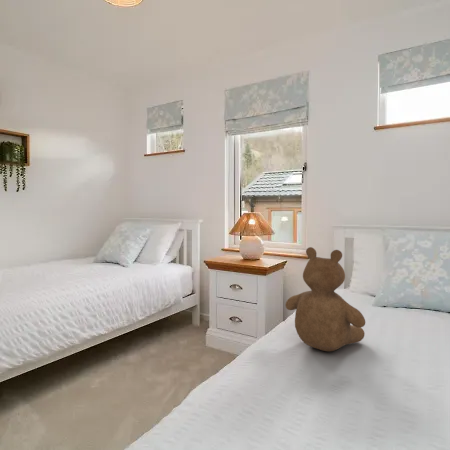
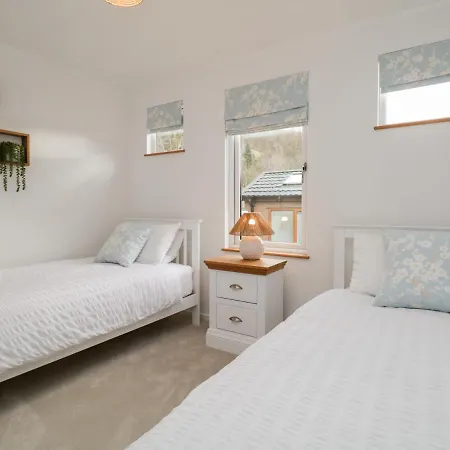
- teddy bear (329, 295)
